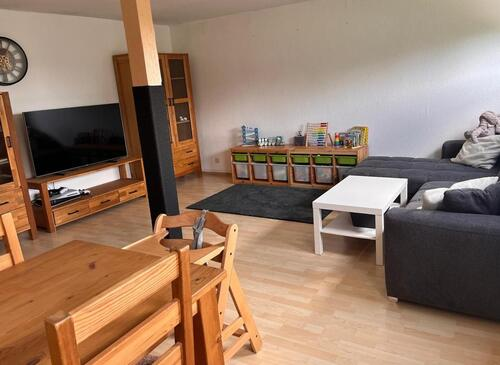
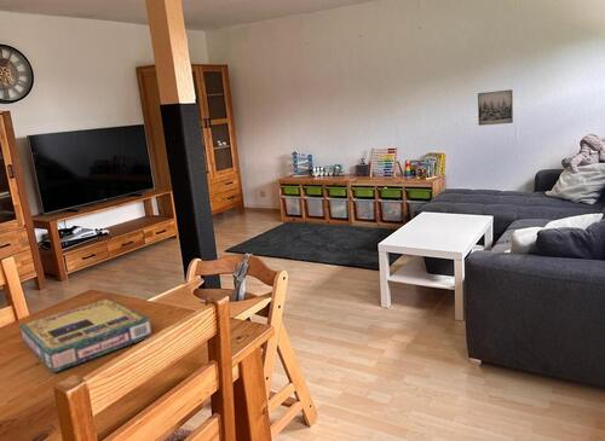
+ video game box (83, 330)
+ wall art (495, 108)
